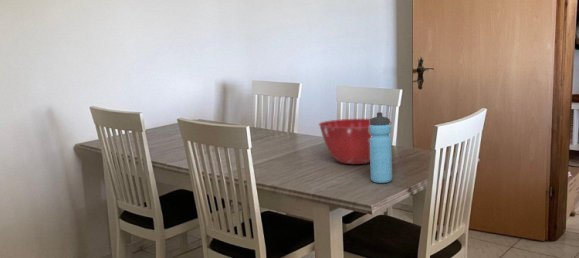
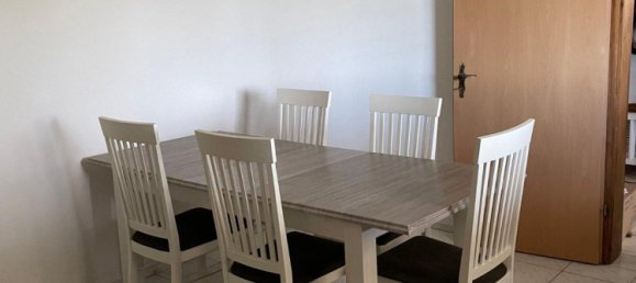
- mixing bowl (355, 141)
- water bottle (380, 146)
